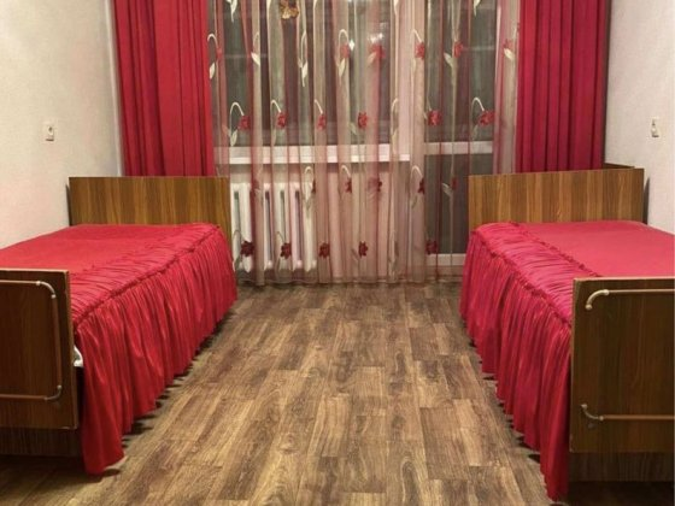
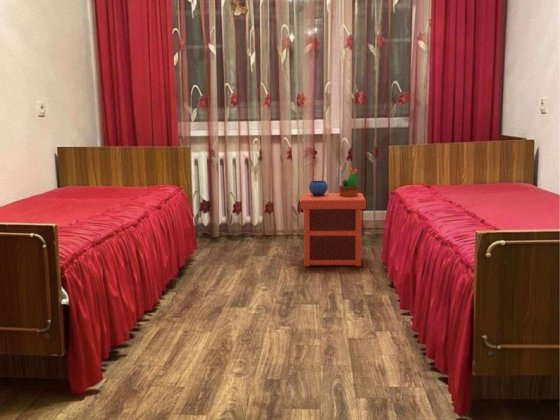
+ nightstand (332, 214)
